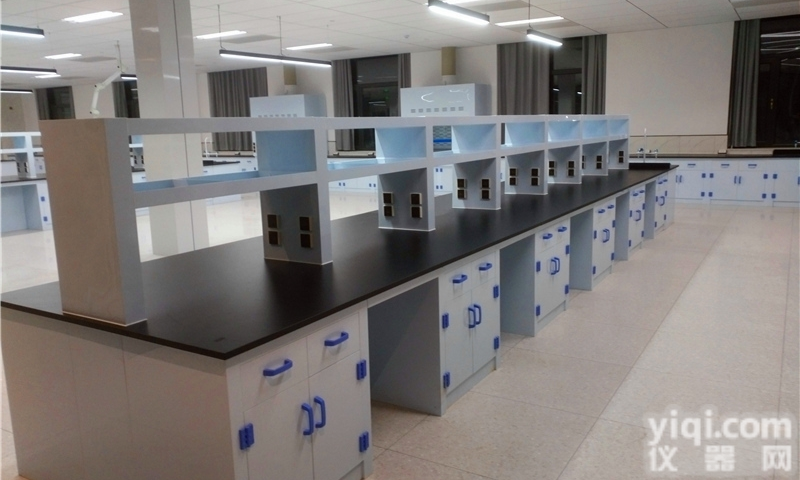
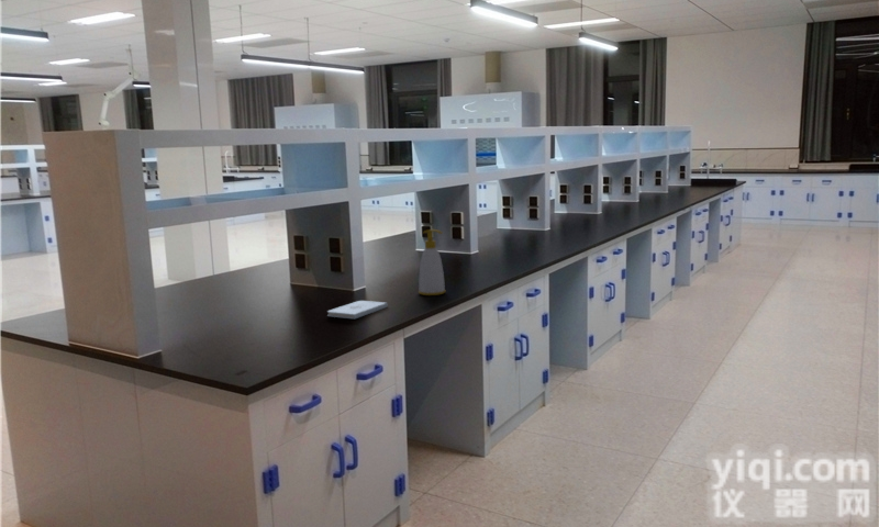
+ soap bottle (431, 261)
+ notepad (357, 309)
